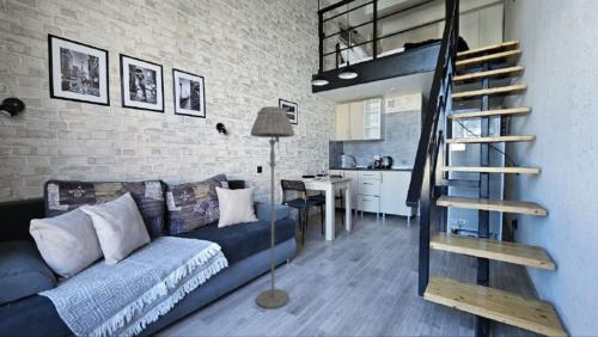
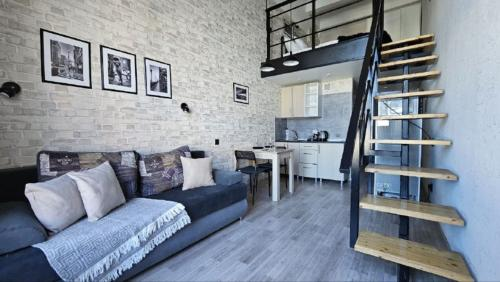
- floor lamp (273, 204)
